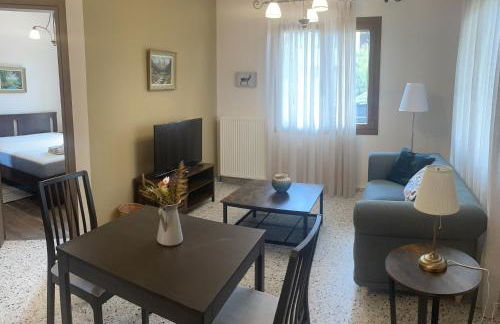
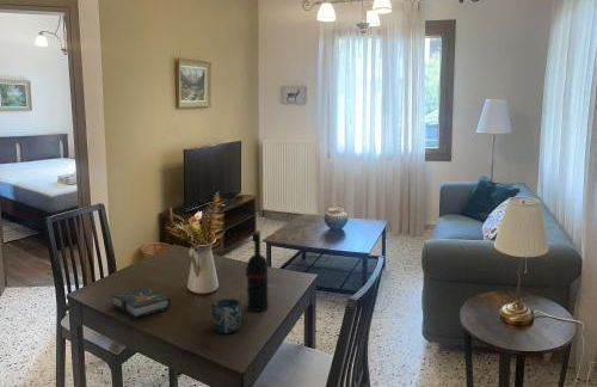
+ book (141, 301)
+ cup (224, 314)
+ wine bottle (256, 269)
